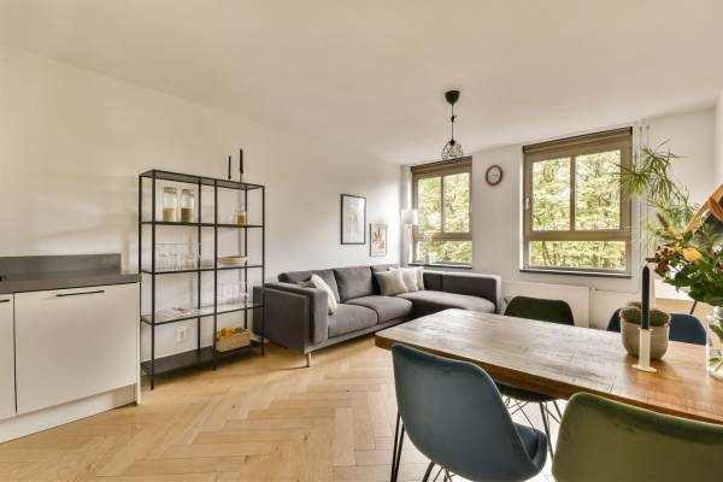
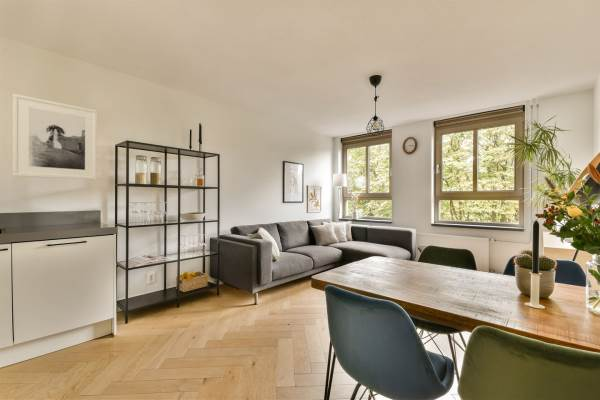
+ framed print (58, 140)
